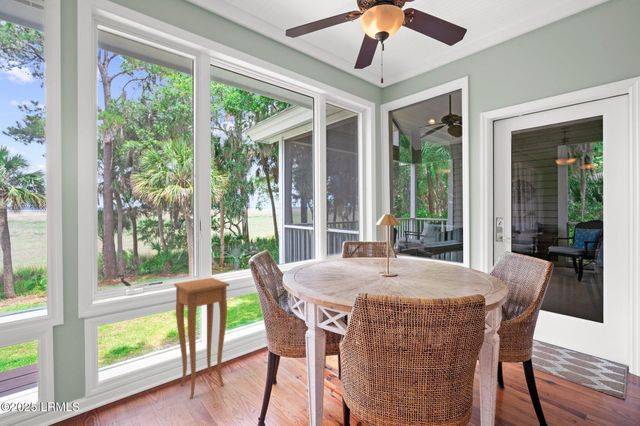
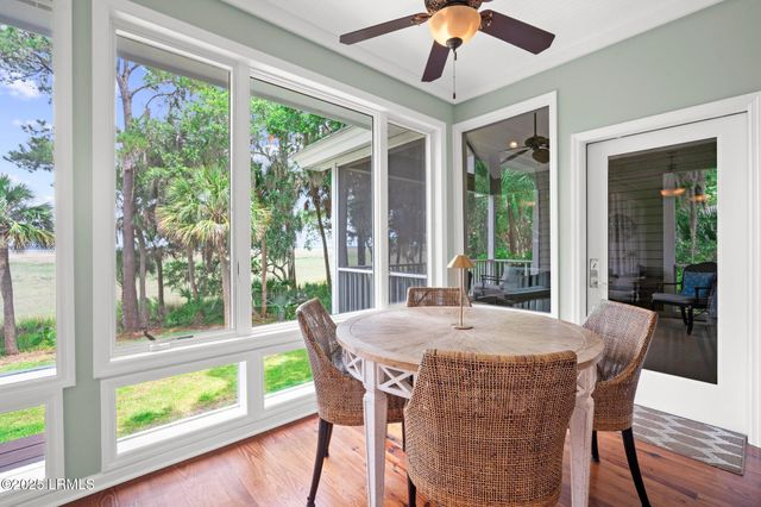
- side table (207, 334)
